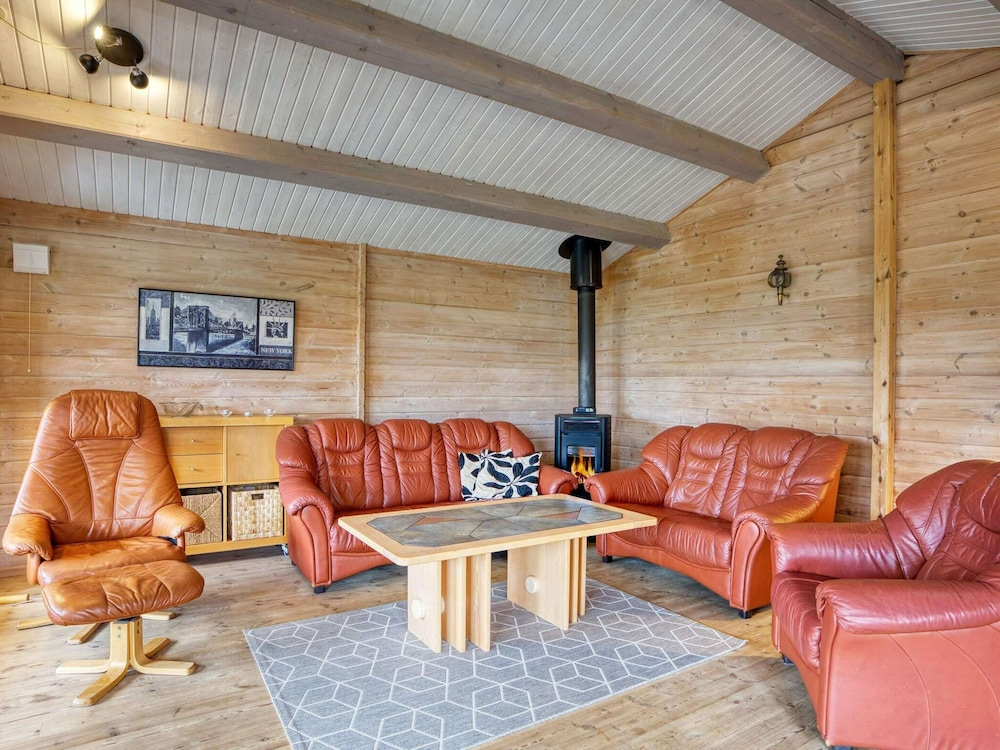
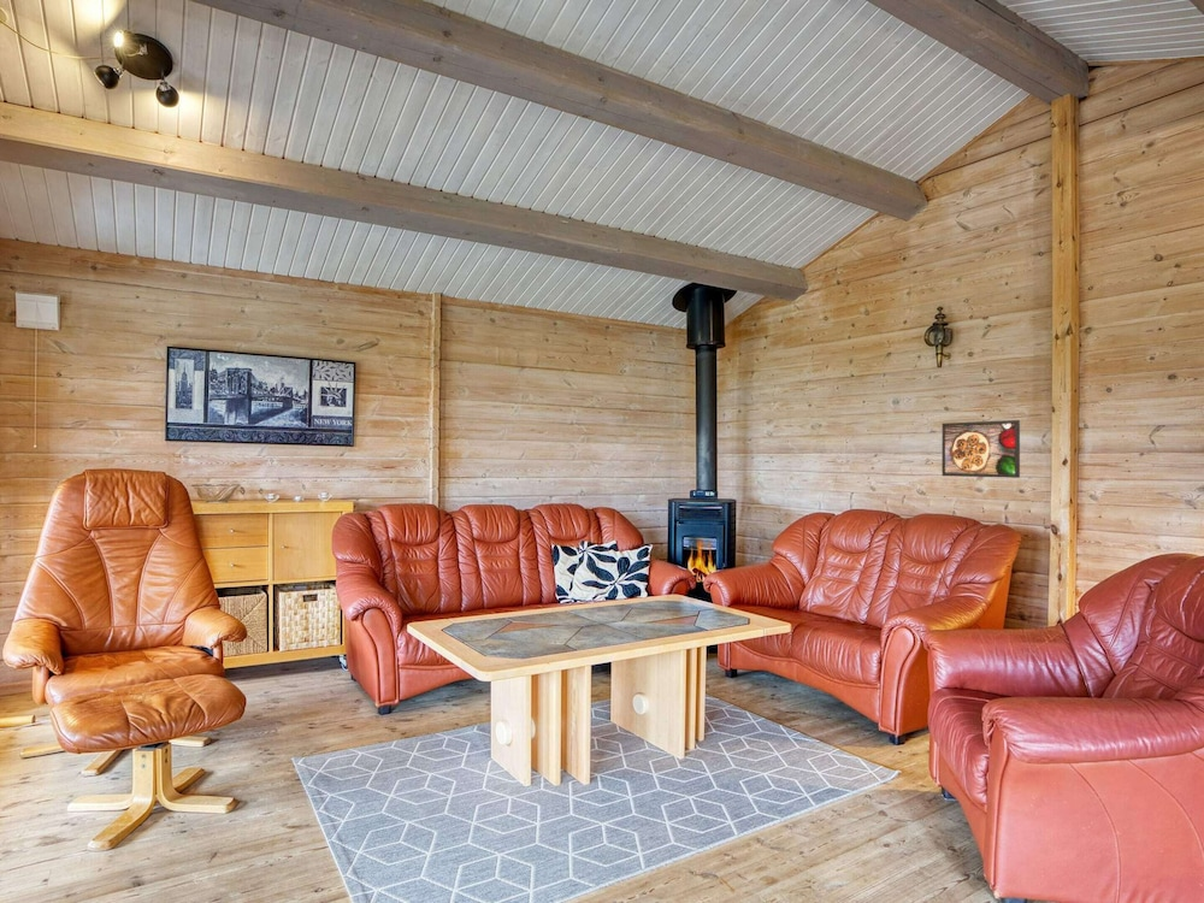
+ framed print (979, 449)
